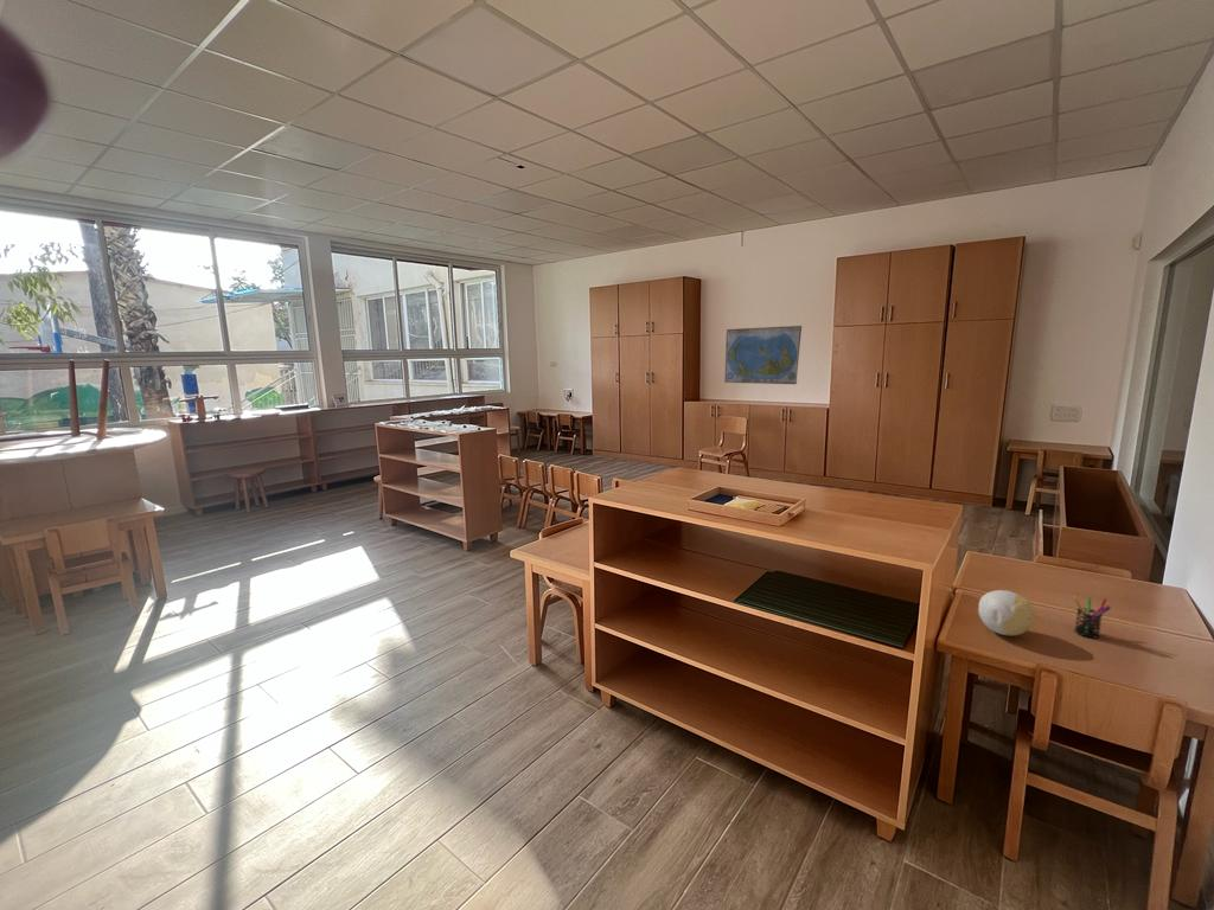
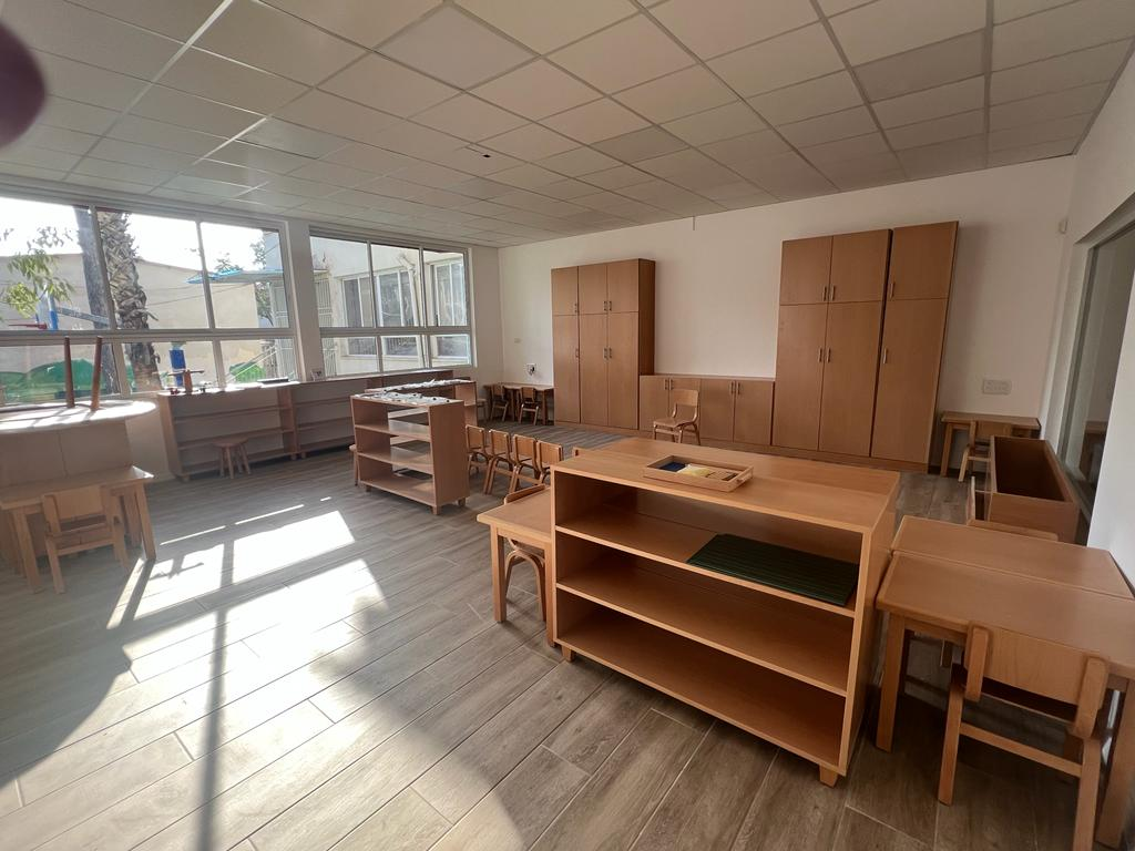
- decorative ball (1005, 613)
- pen holder (1090, 614)
- world map (760, 355)
